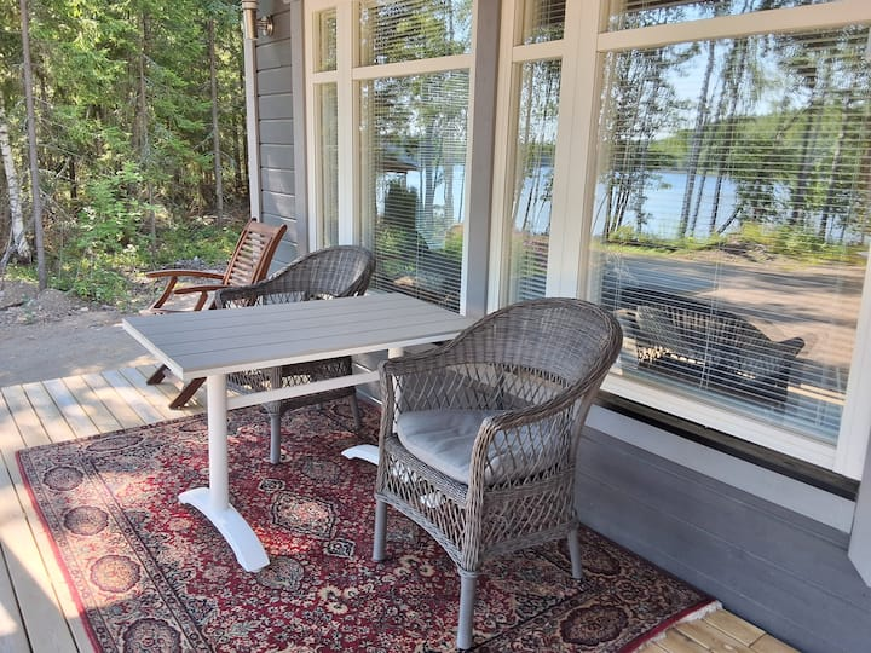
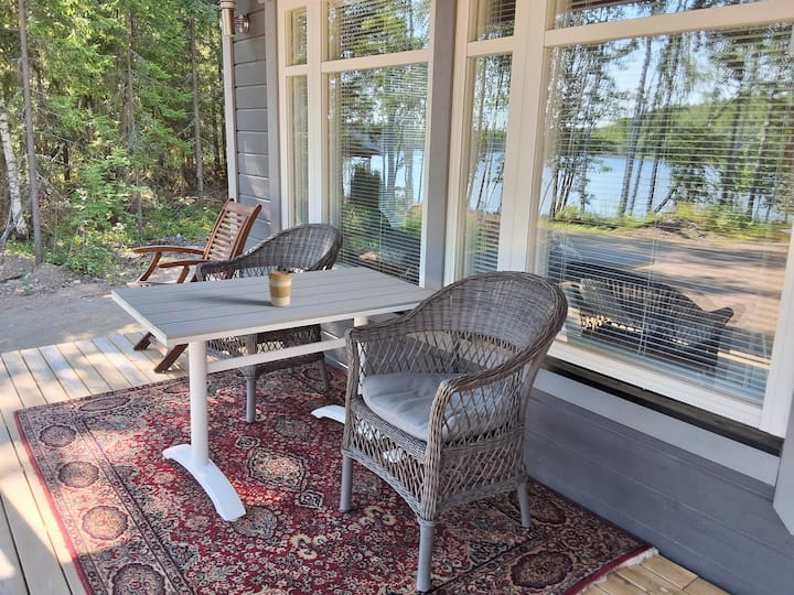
+ coffee cup (280, 288)
